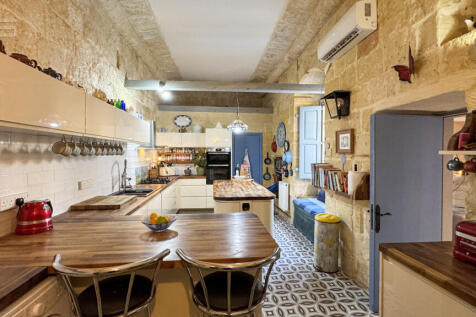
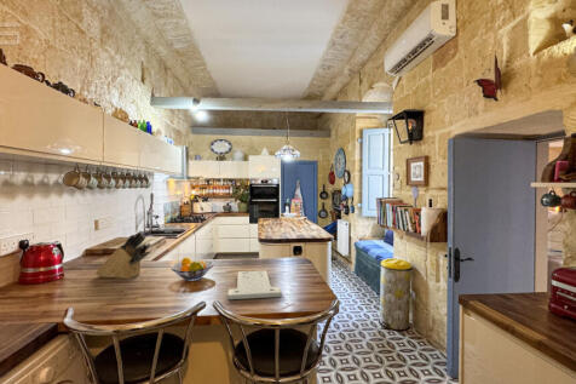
+ cutting board (253, 282)
+ knife block (123, 253)
